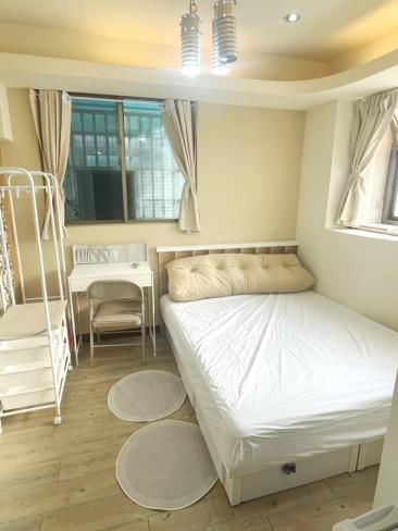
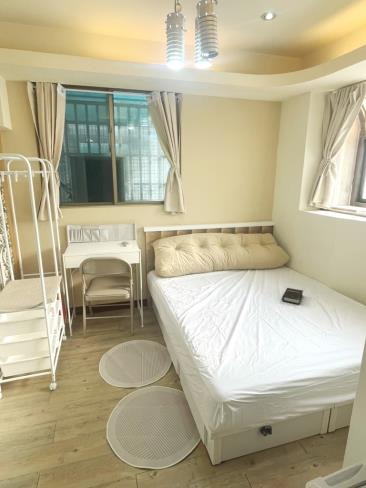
+ hardback book (292, 295)
